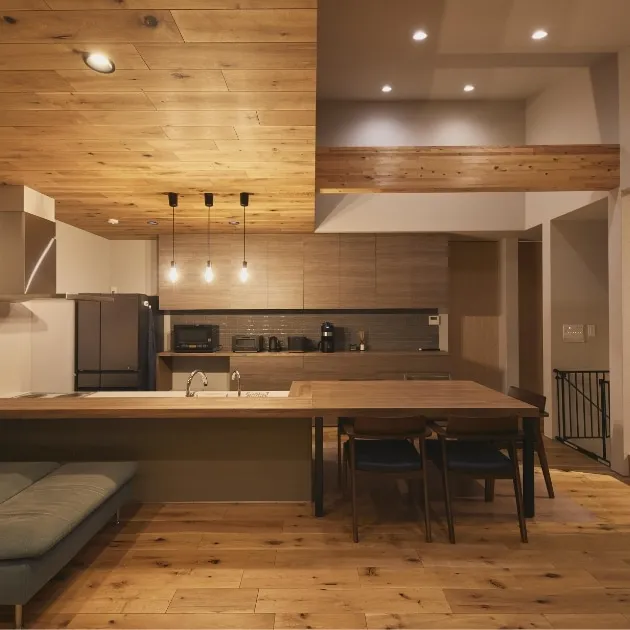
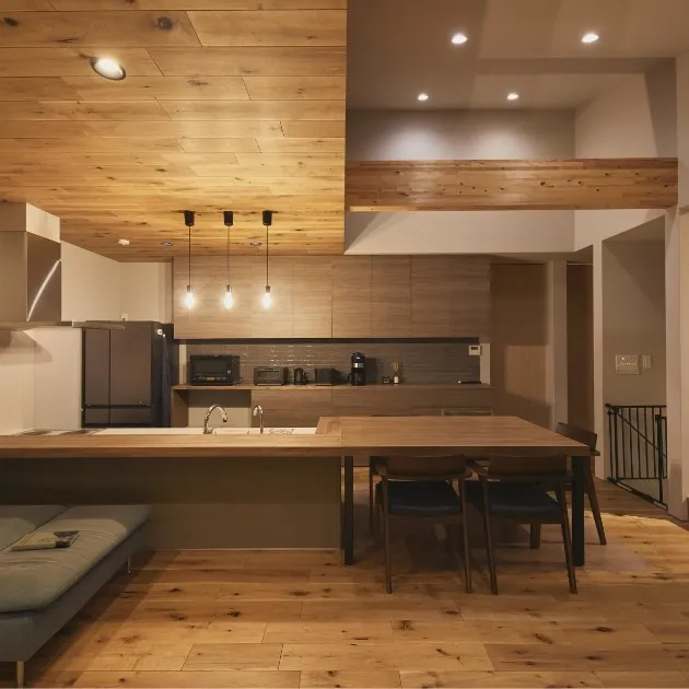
+ book (47, 539)
